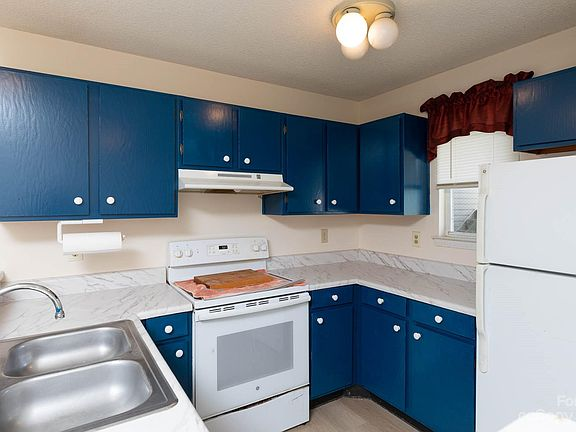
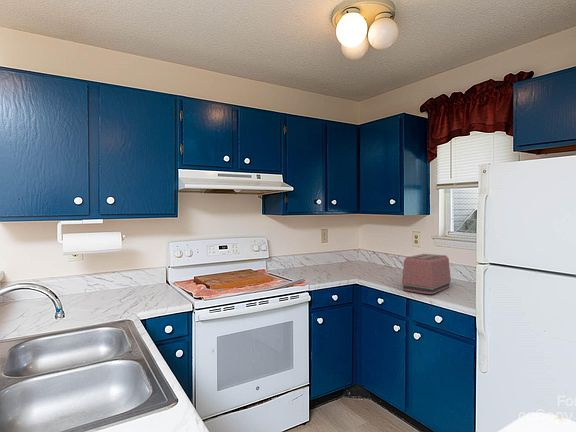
+ toaster (427, 272)
